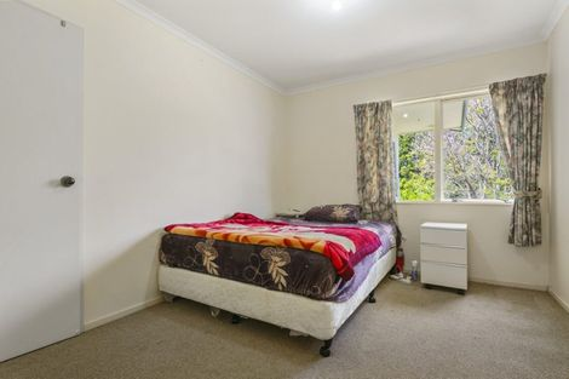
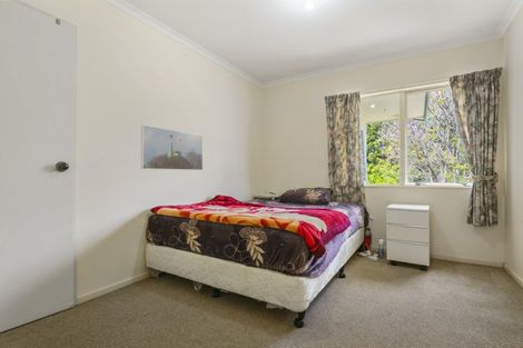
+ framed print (175, 150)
